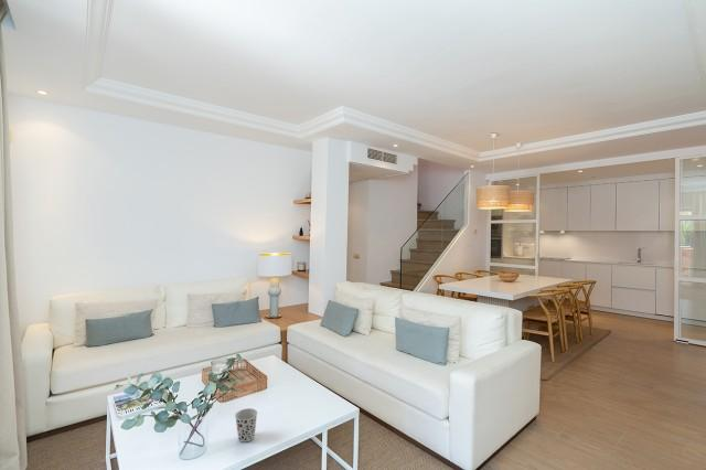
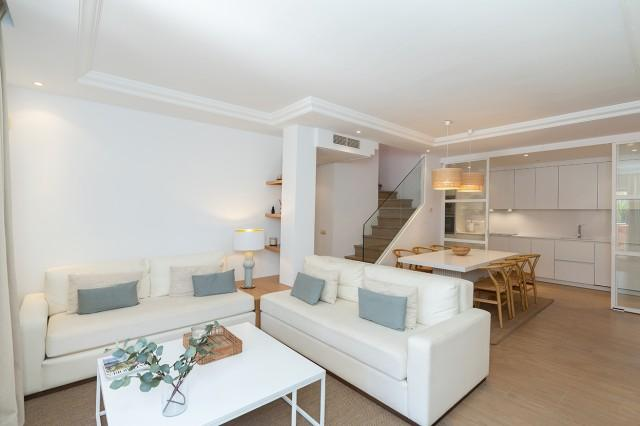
- cup (246, 425)
